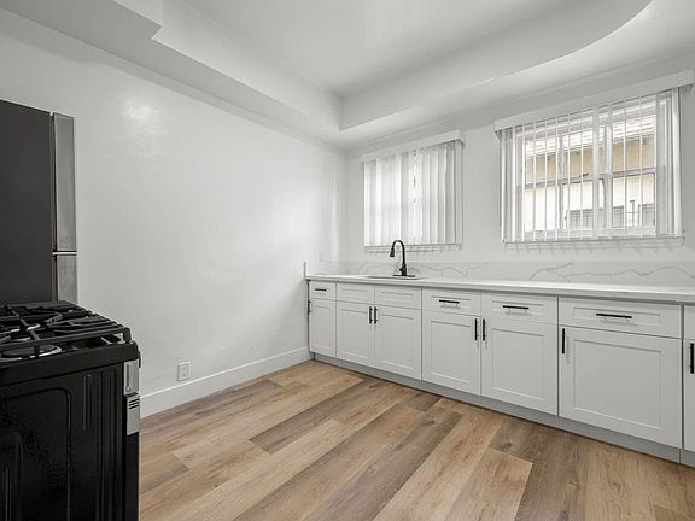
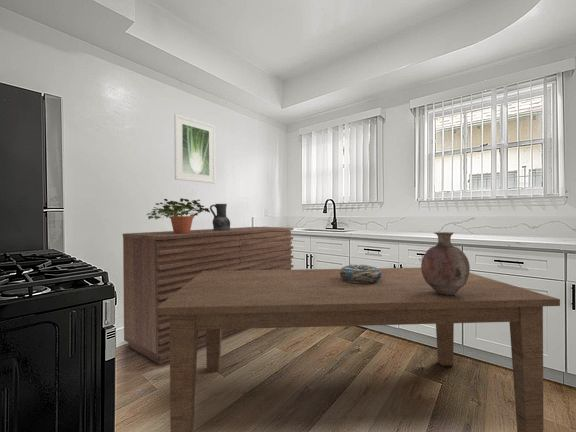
+ potted plant (177, 216)
+ vase (220, 216)
+ sideboard (221, 270)
+ decorative bowl (360, 273)
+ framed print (196, 150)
+ dining table (343, 325)
+ vase (444, 262)
